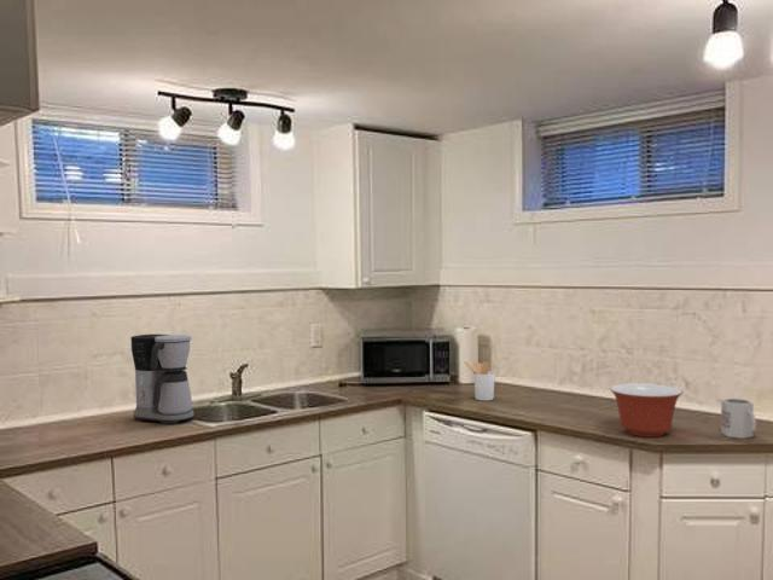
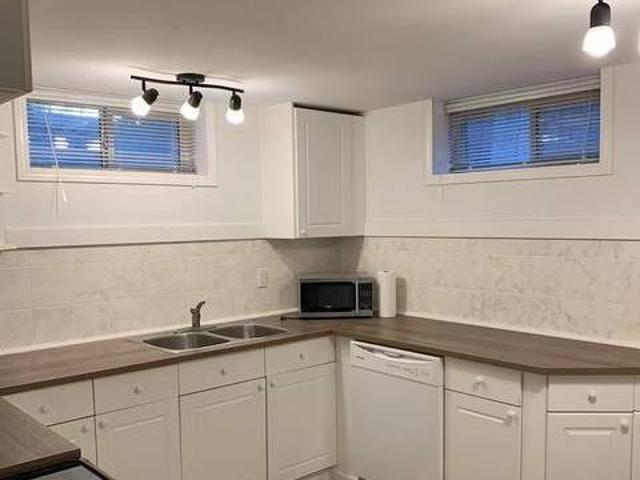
- coffee maker (158, 377)
- mixing bowl (645, 411)
- utensil holder (478, 379)
- mug (738, 418)
